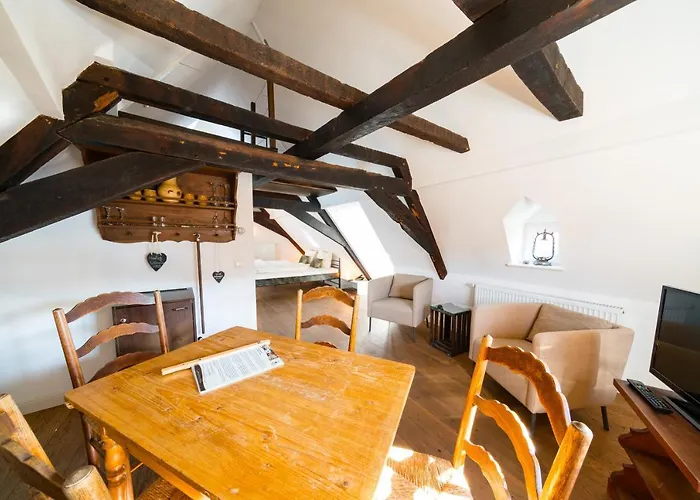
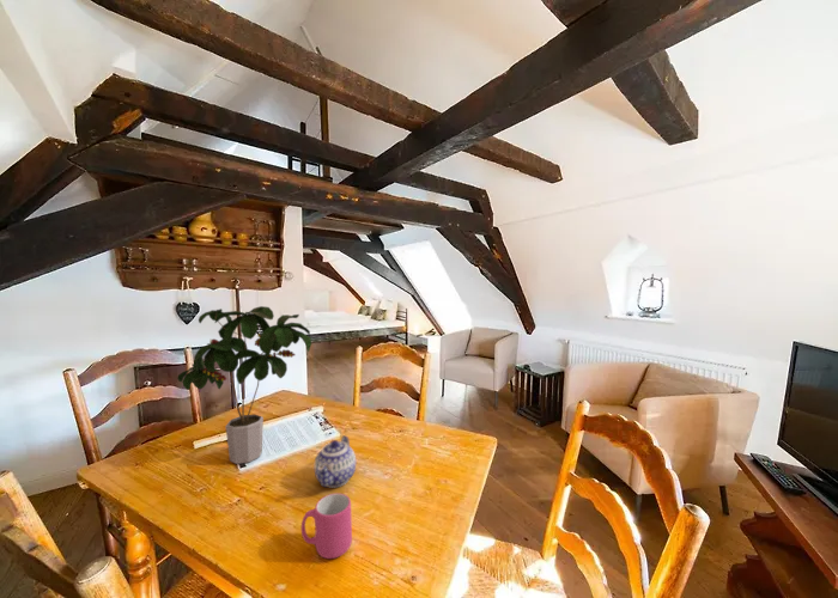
+ teapot (335, 459)
+ potted plant (243, 380)
+ mug (326, 525)
